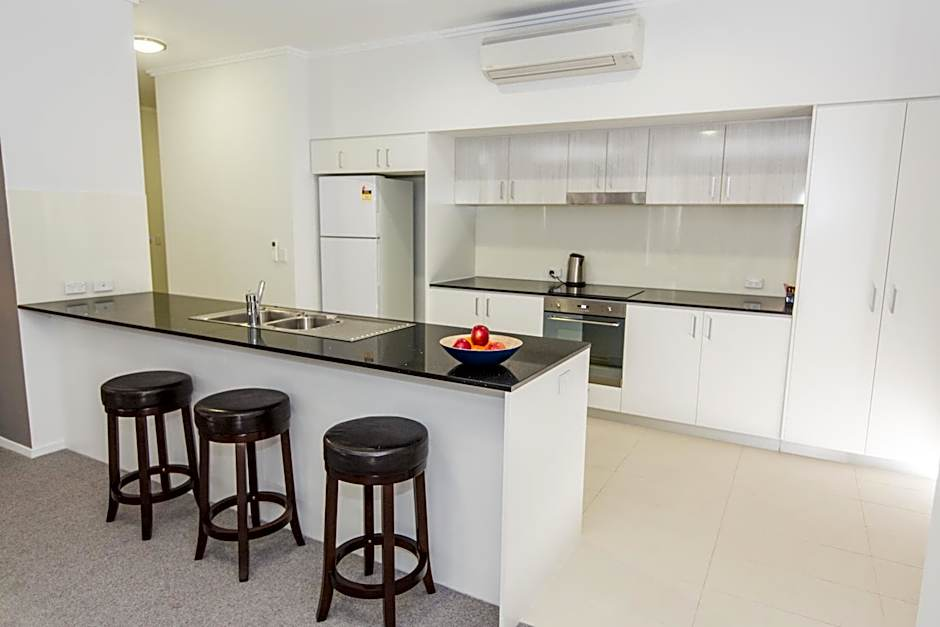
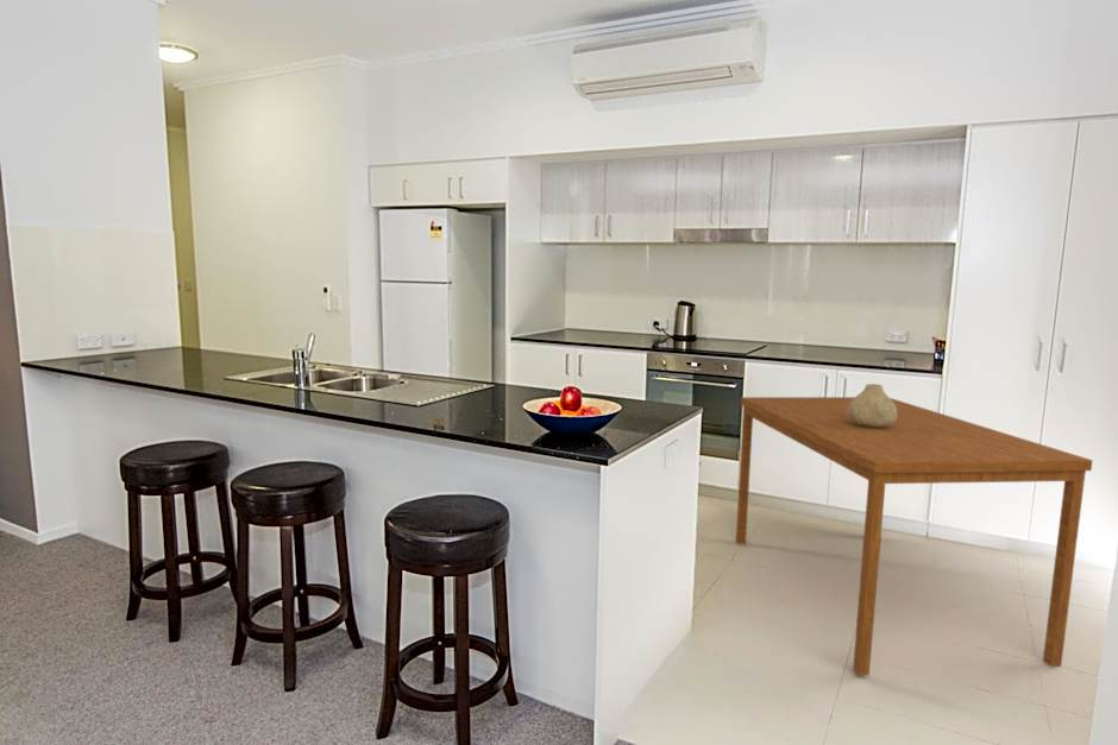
+ dining table (875, 509)
+ vase (872, 404)
